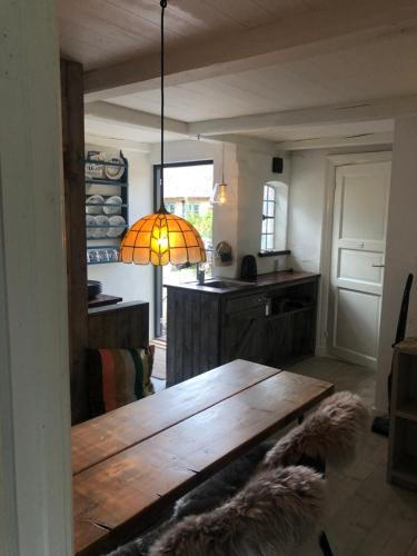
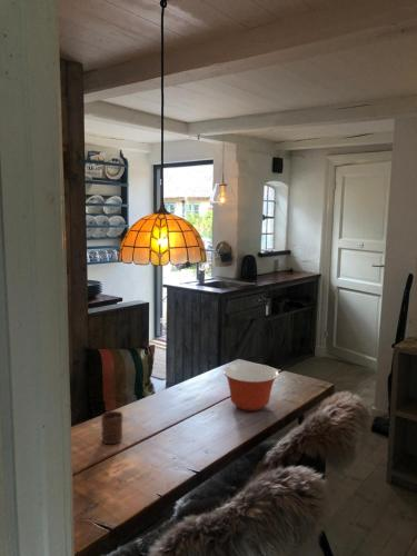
+ cup (112, 426)
+ mixing bowl (250, 388)
